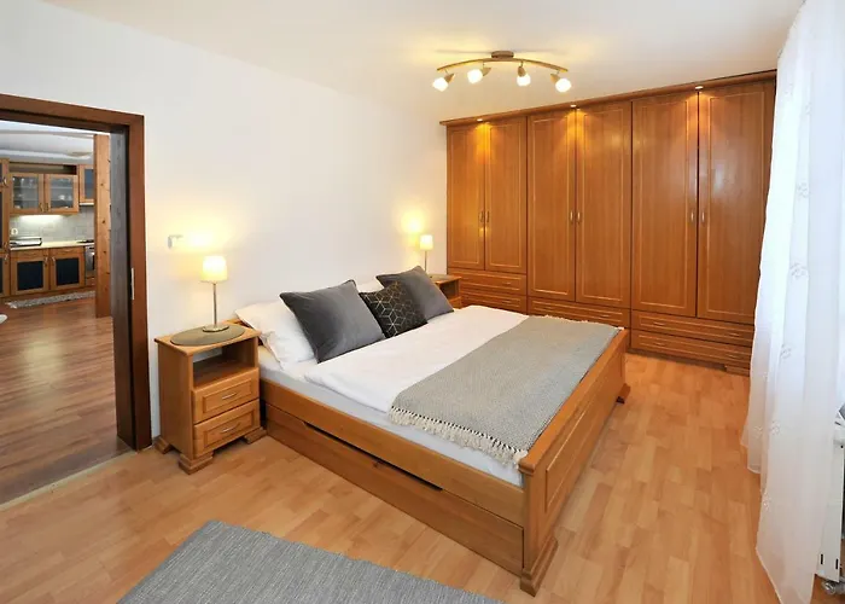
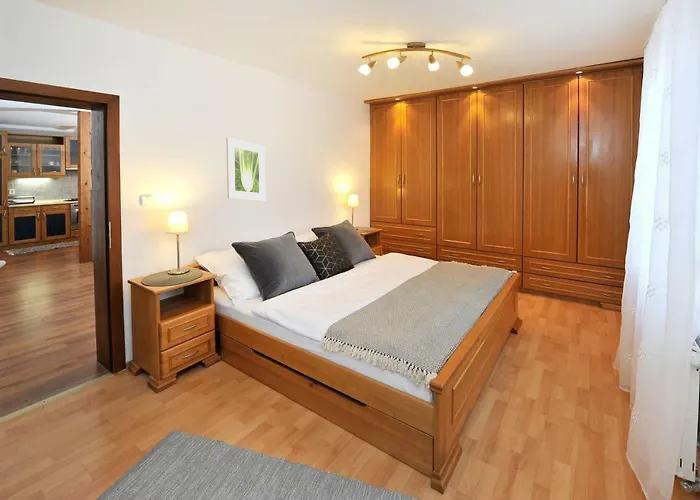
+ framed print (246, 171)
